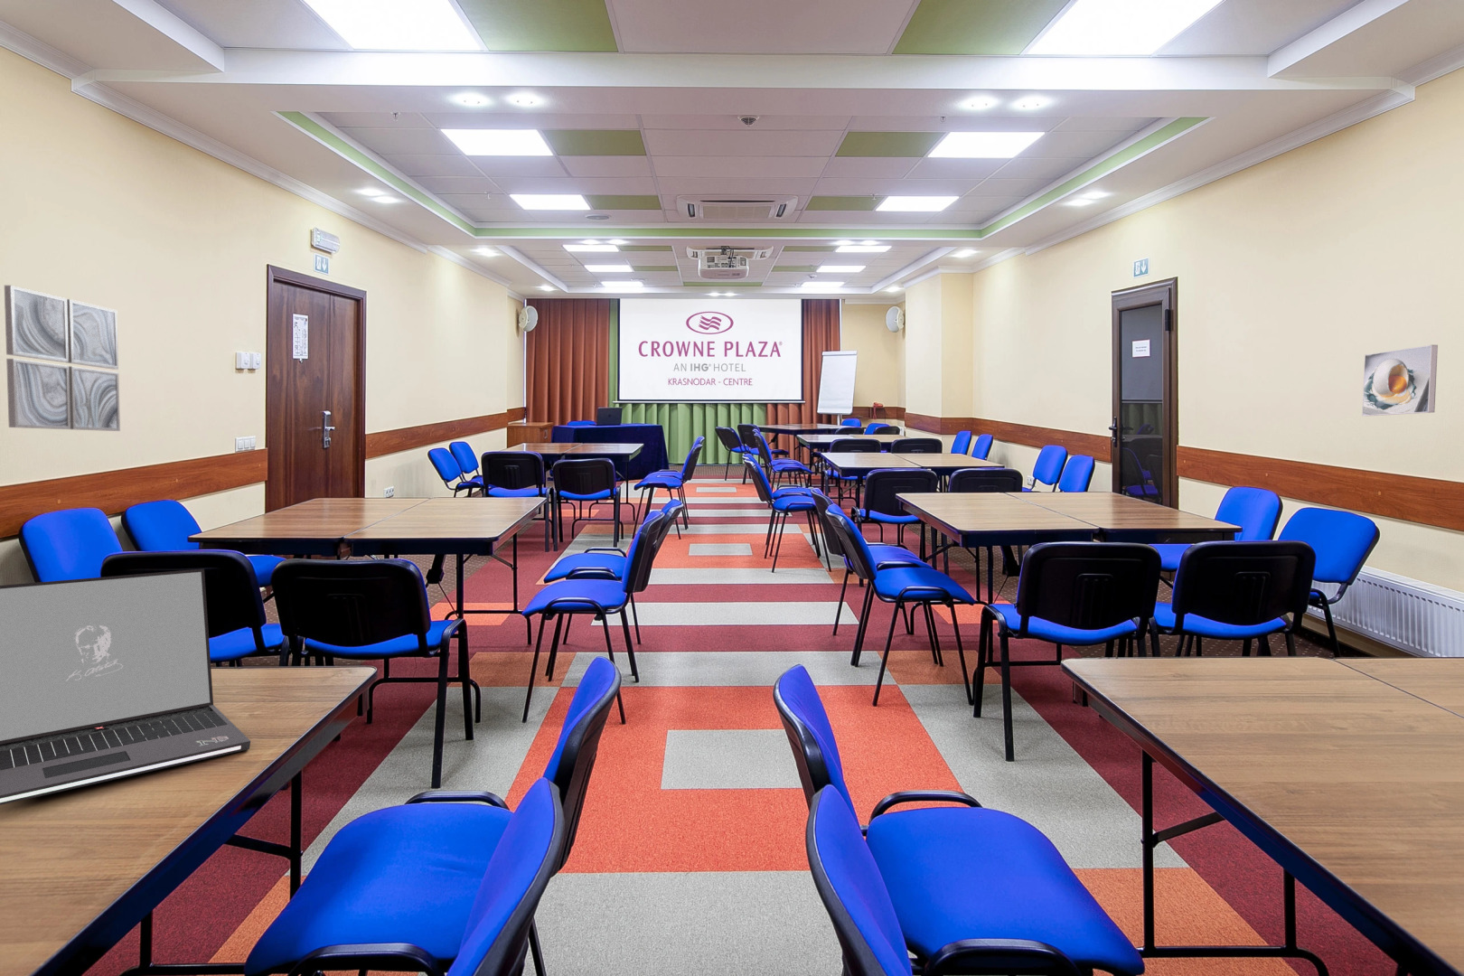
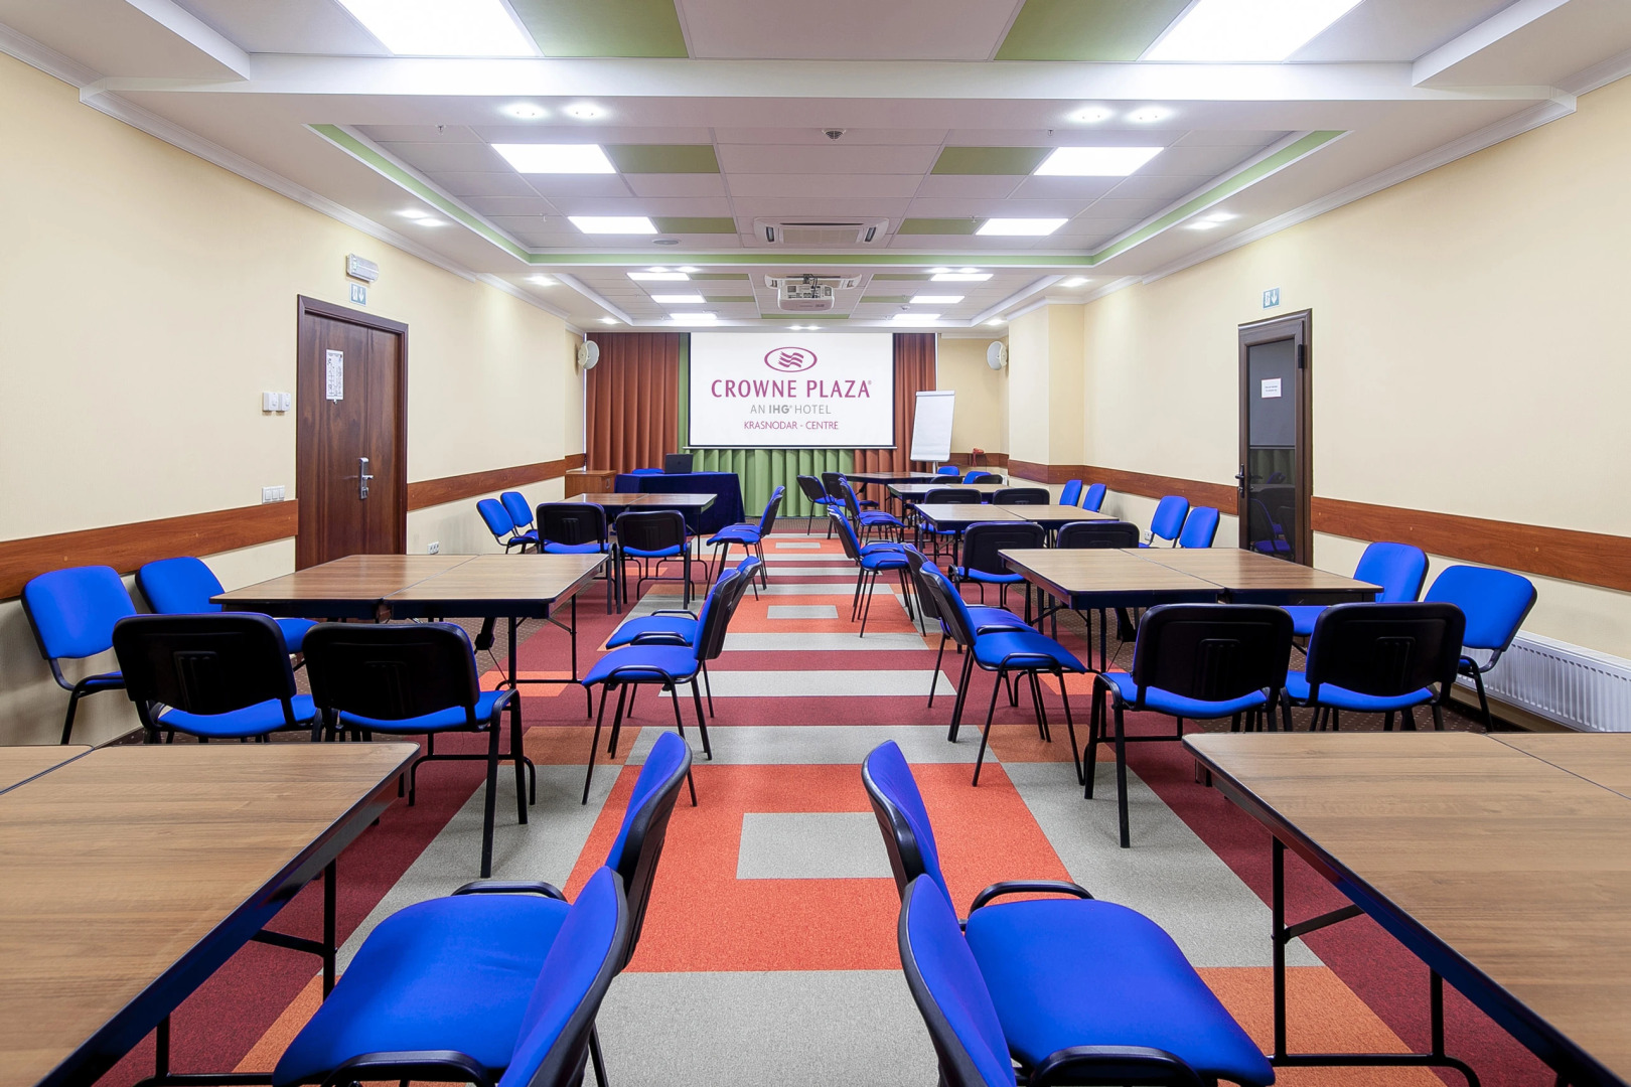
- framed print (1398, 381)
- laptop (103, 670)
- wall art (66, 363)
